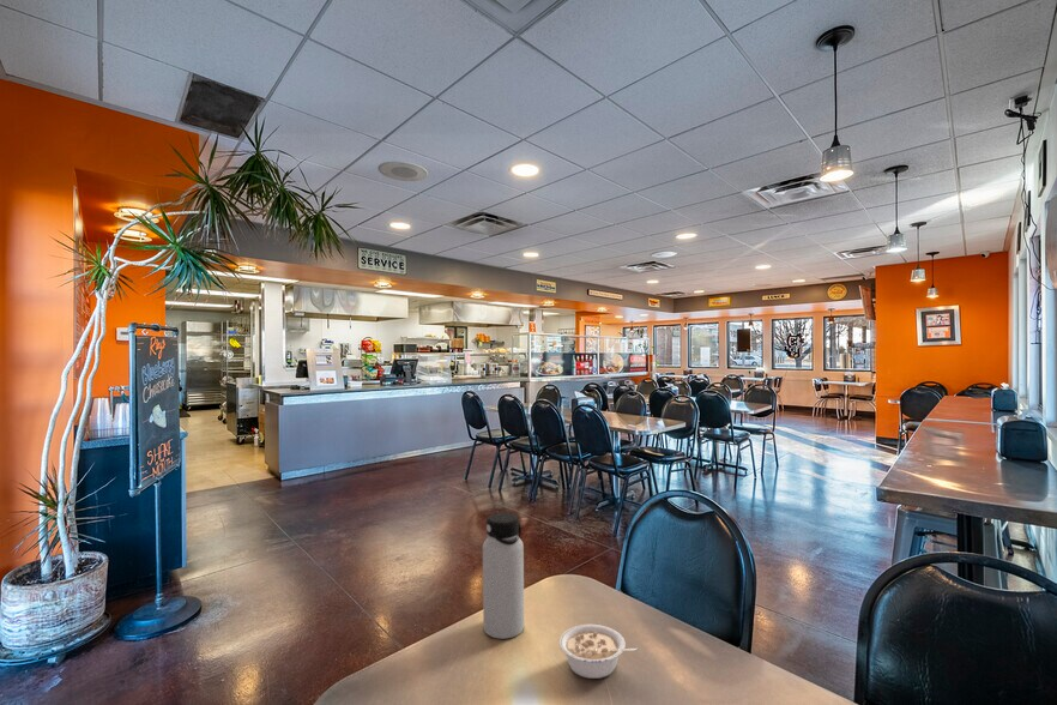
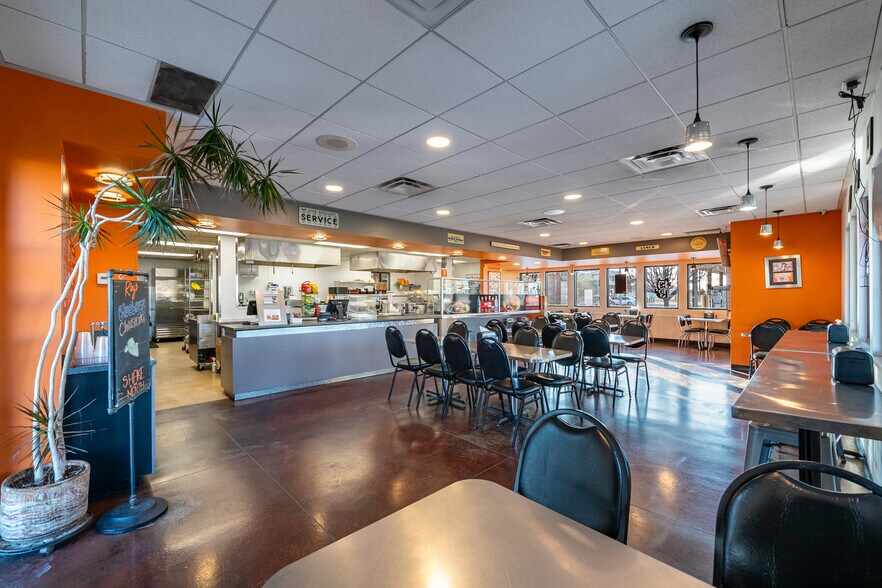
- legume (594, 650)
- water bottle (502, 572)
